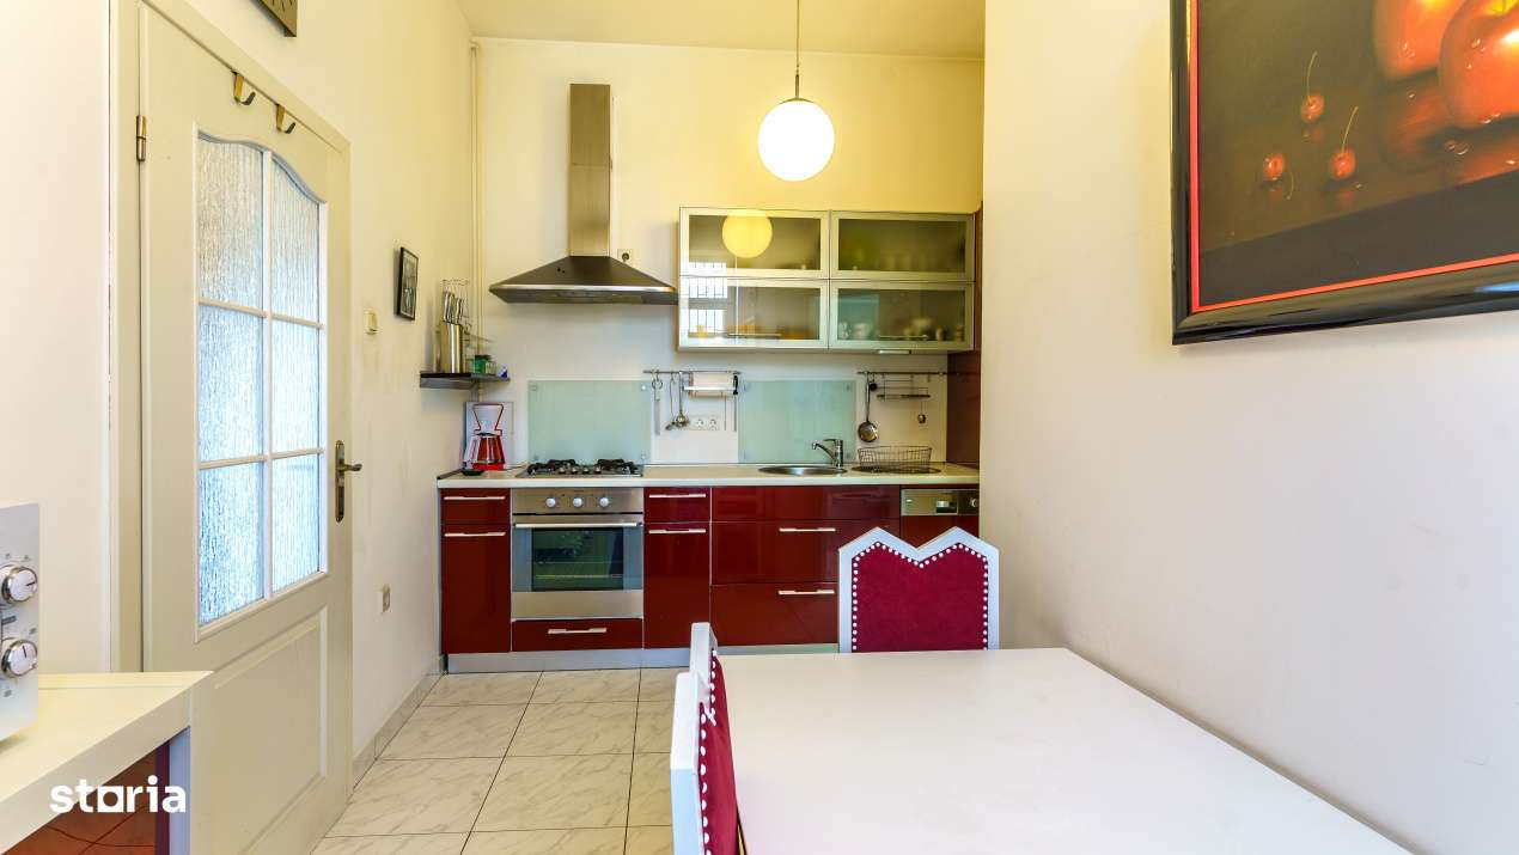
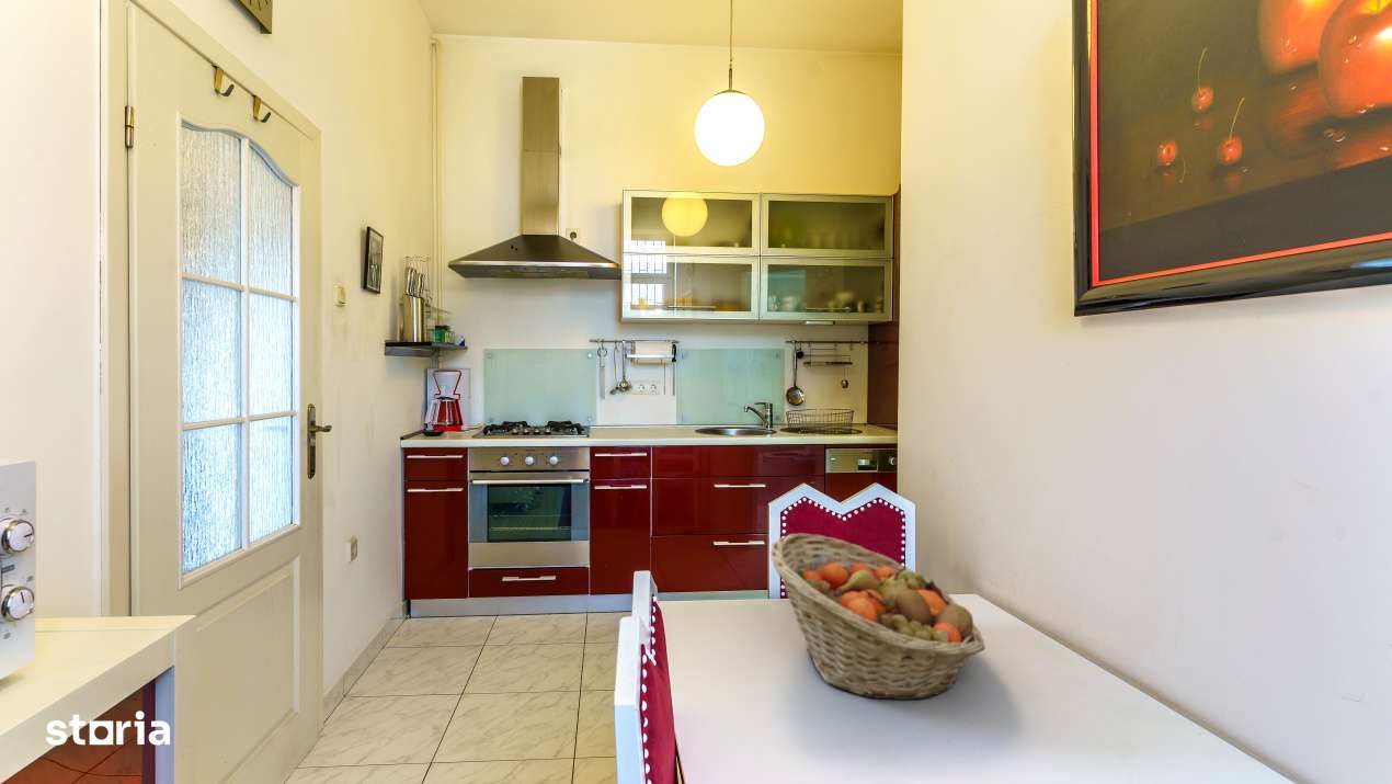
+ fruit basket (869, 603)
